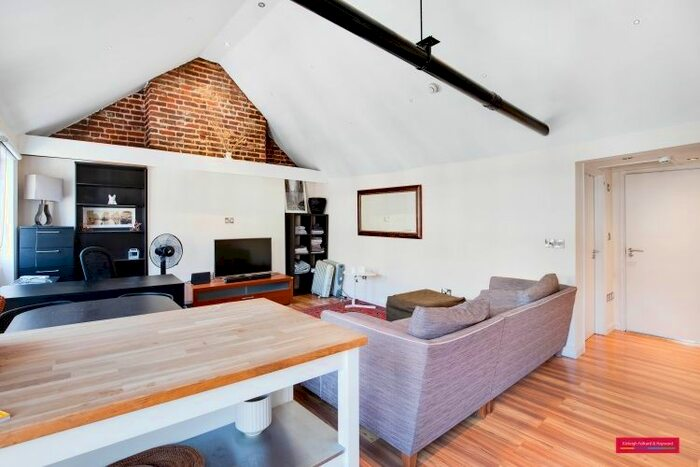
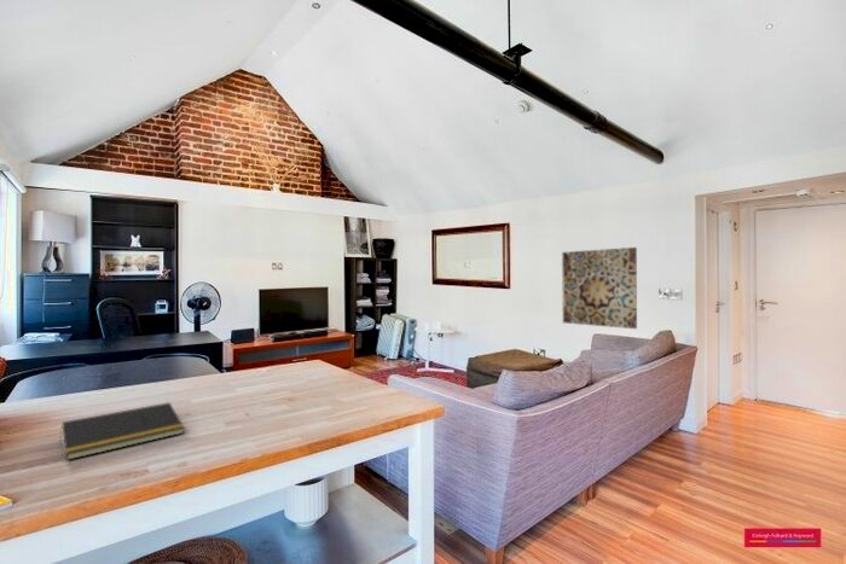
+ wall art (597, 287)
+ notepad (124, 426)
